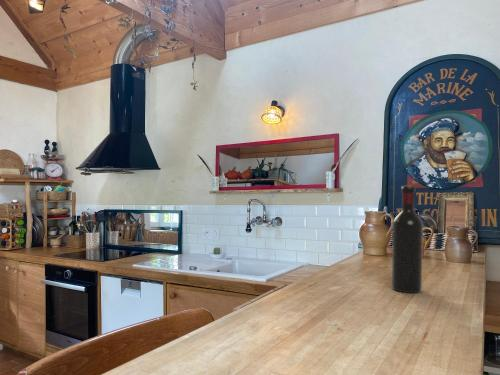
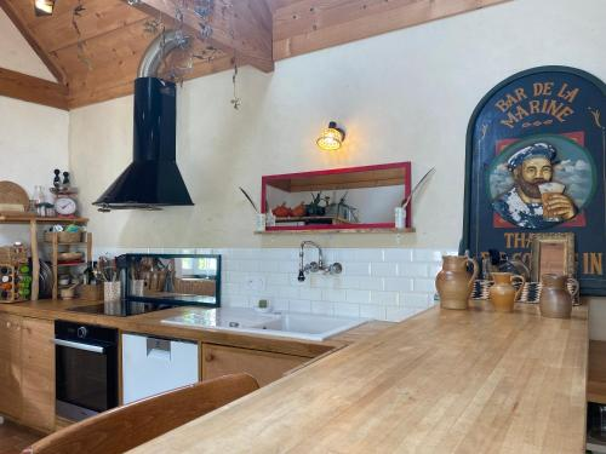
- wine bottle (407, 237)
